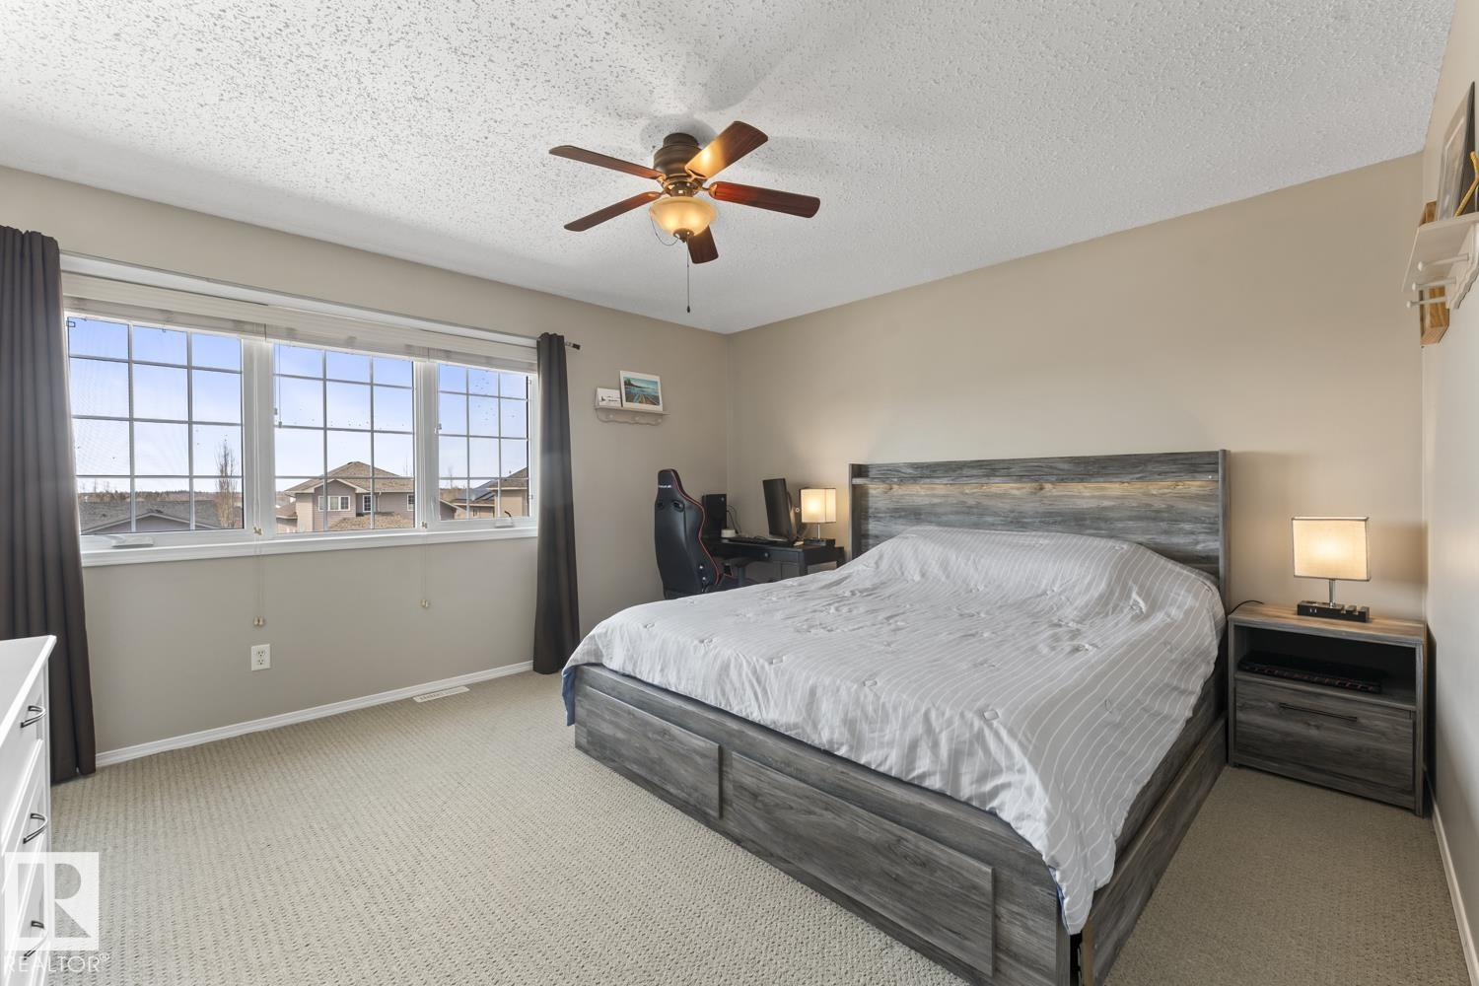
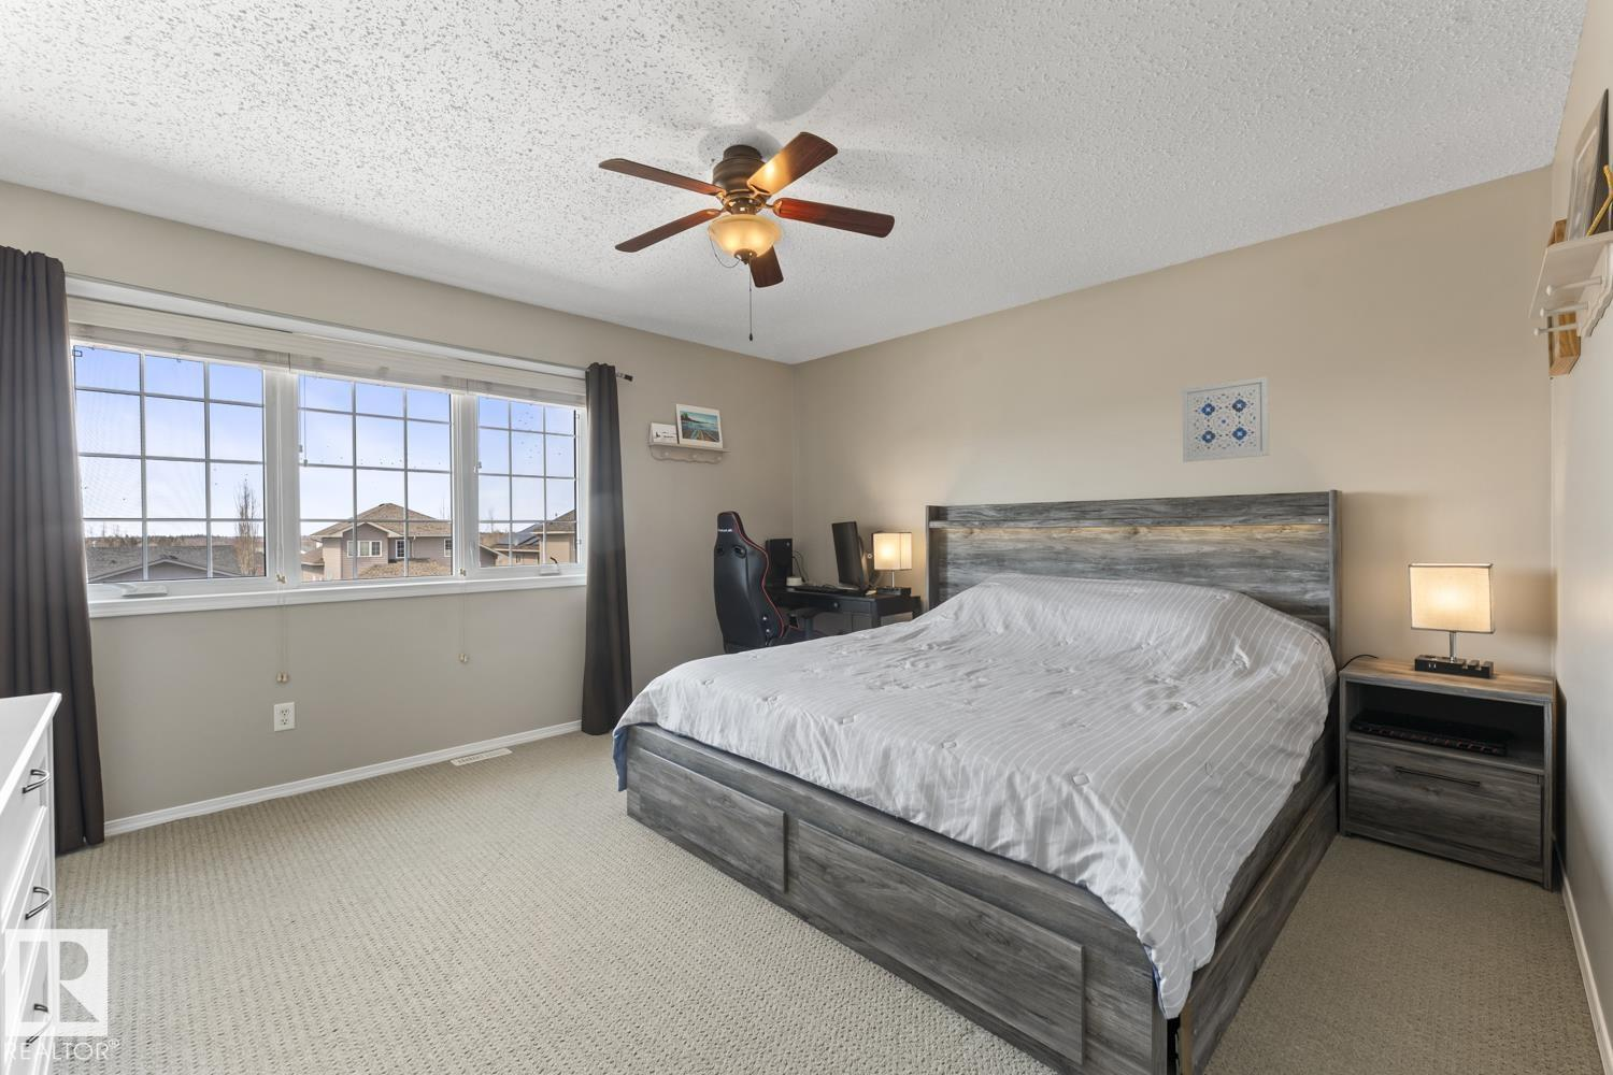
+ wall art (1224, 420)
